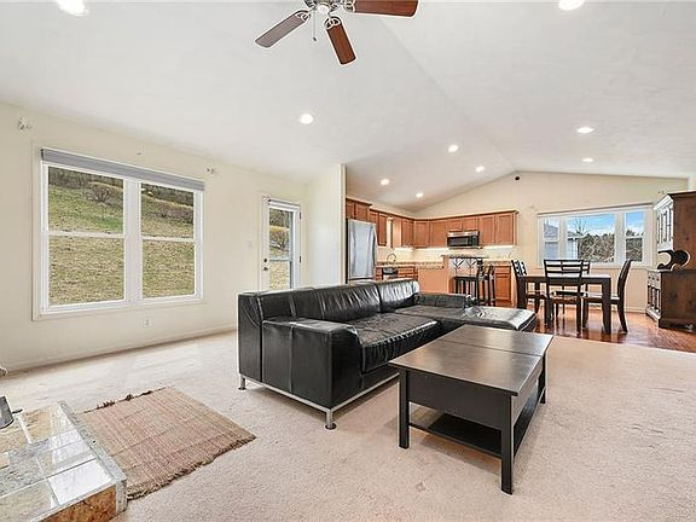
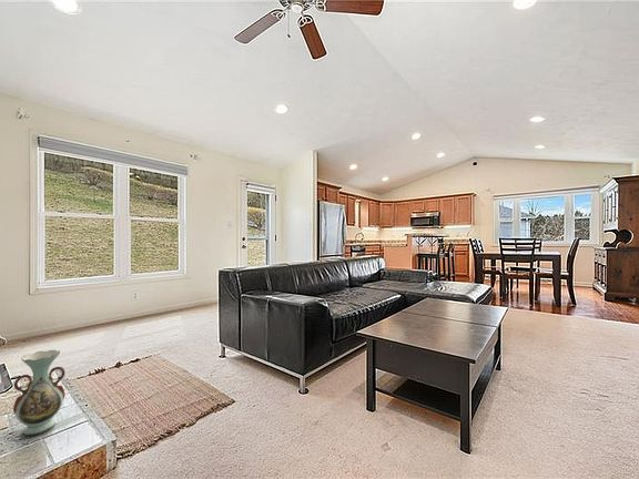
+ decorative vase (40, 390)
